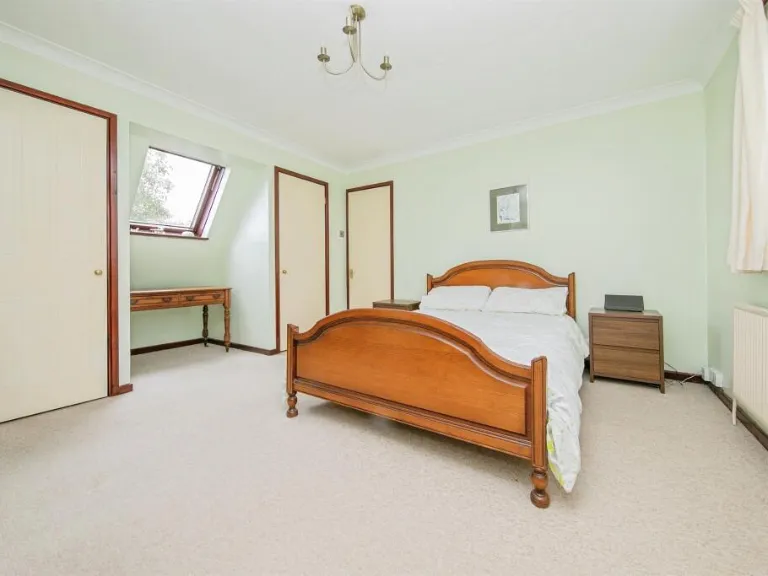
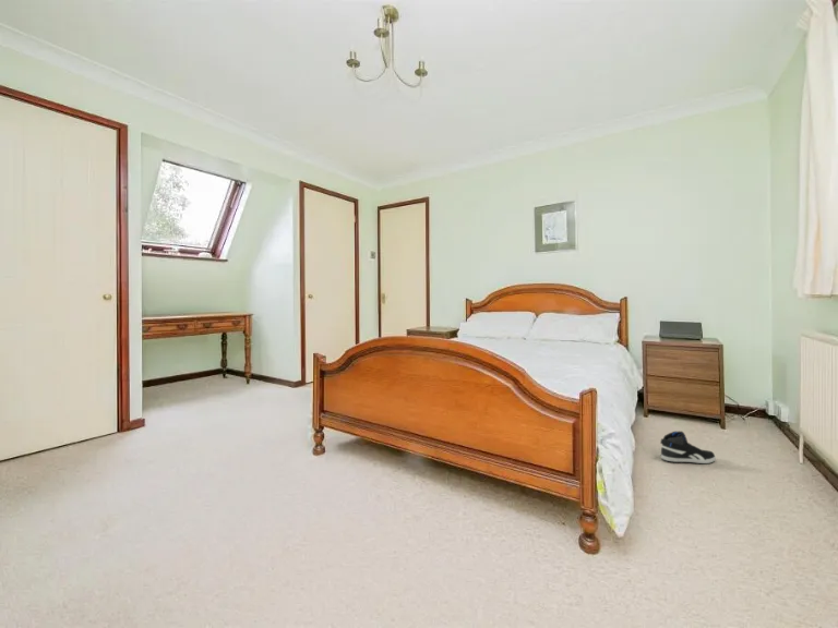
+ sneaker (689, 446)
